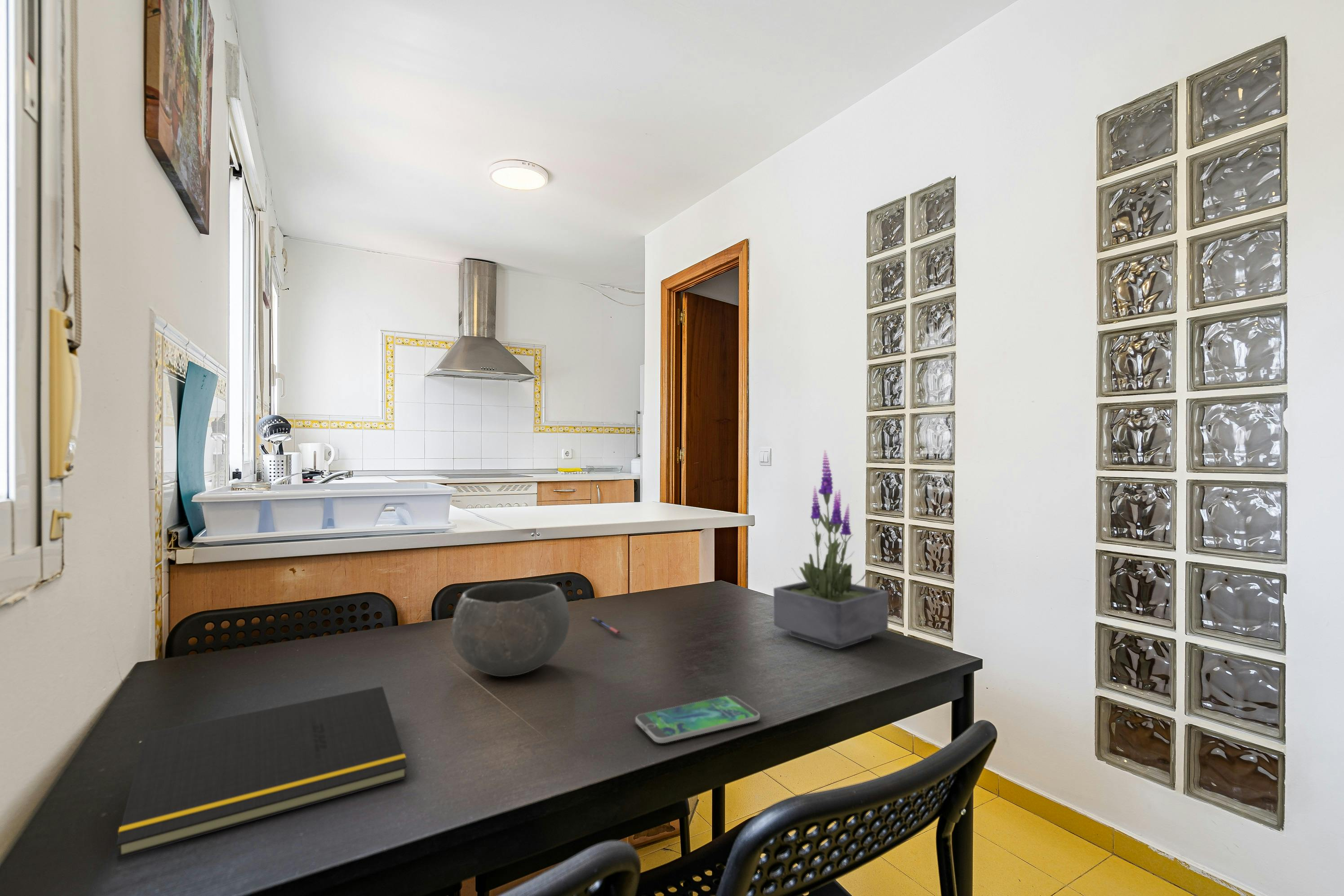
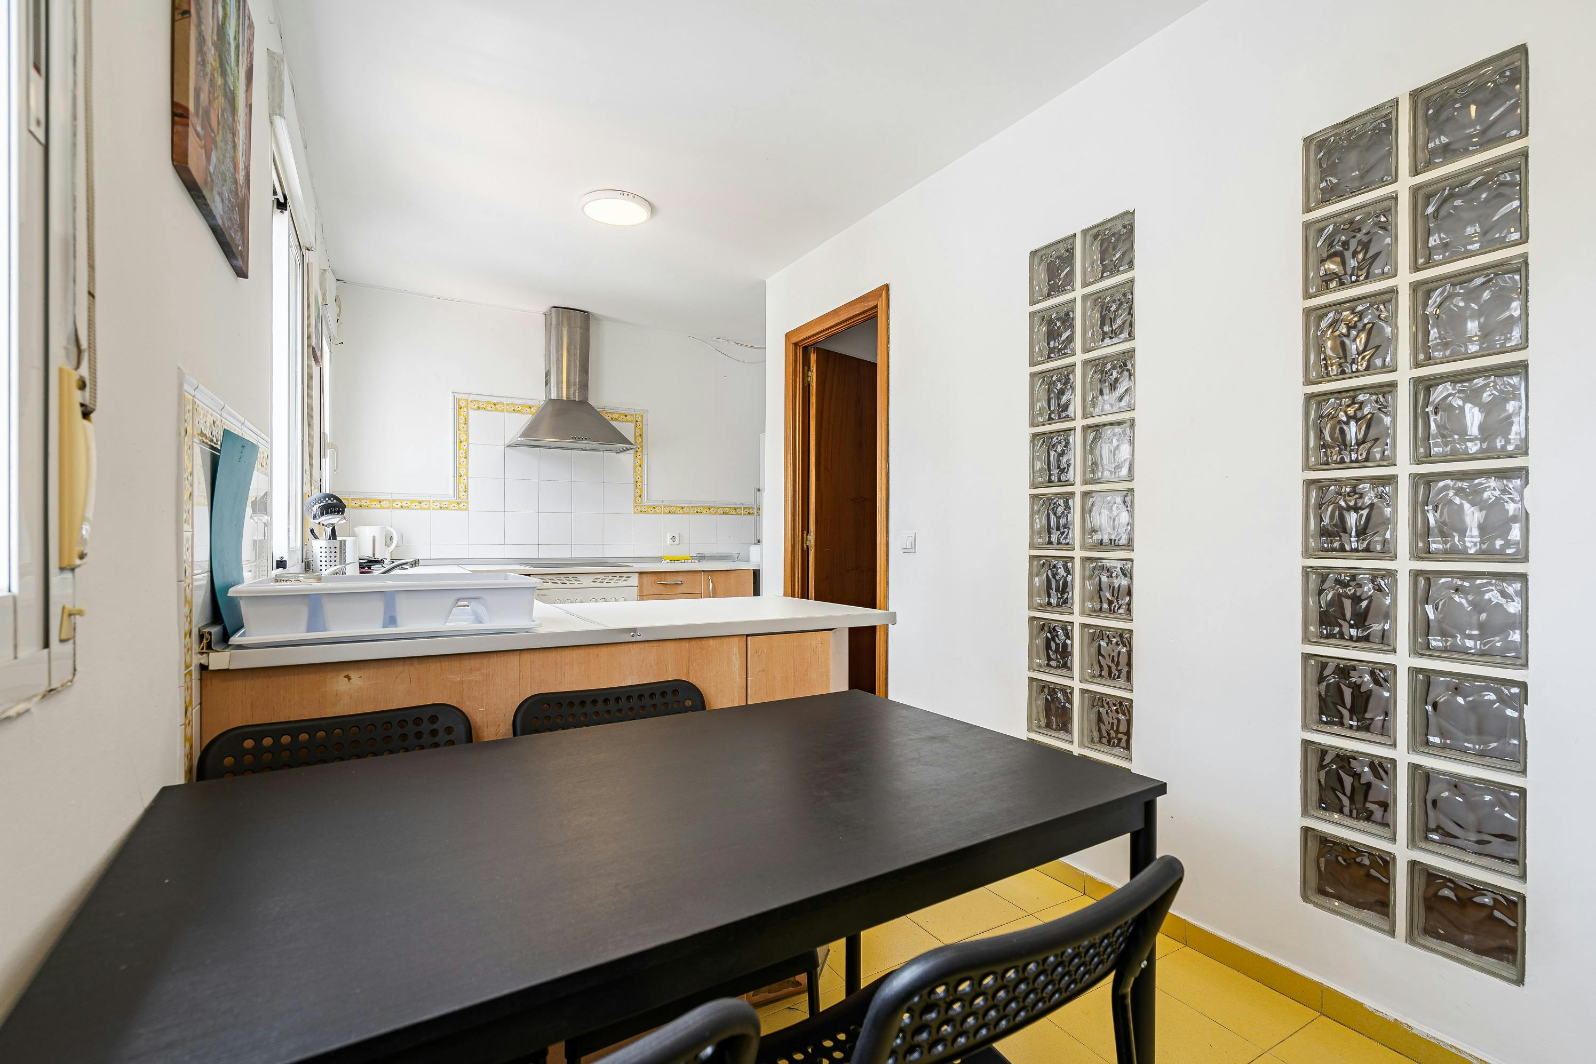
- bowl (512, 629)
- potted plant (830, 544)
- notepad (276, 755)
- smartphone (698, 718)
- pen (605, 624)
